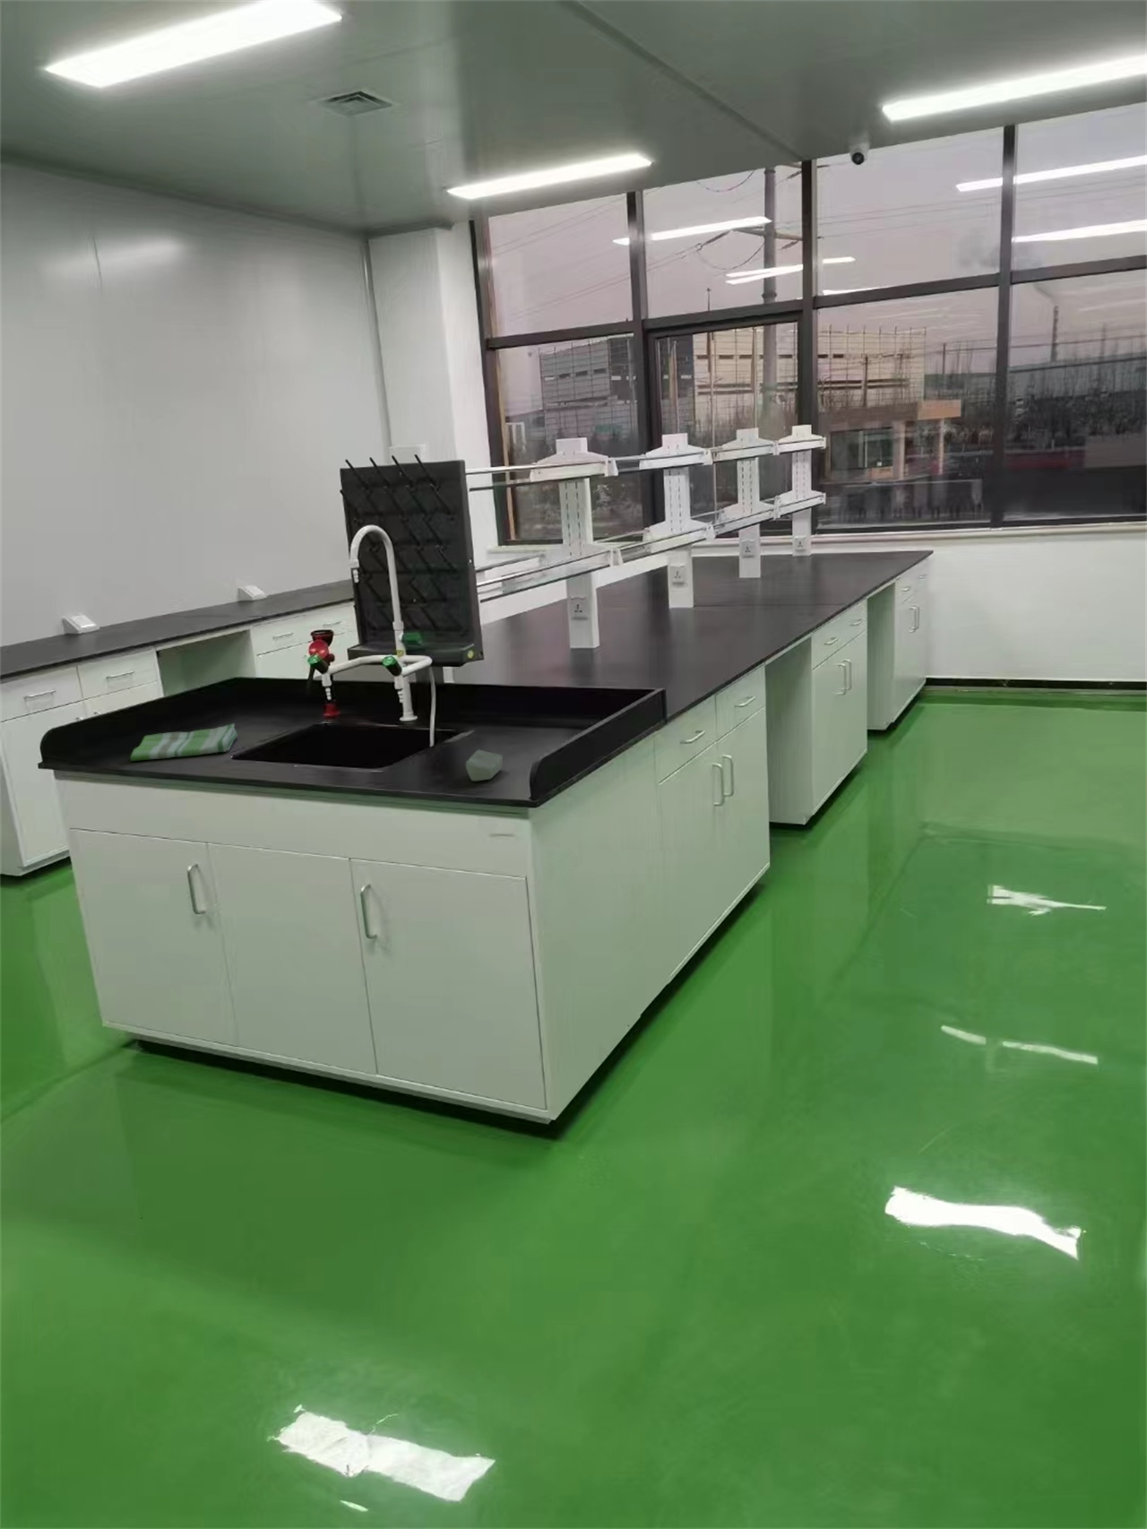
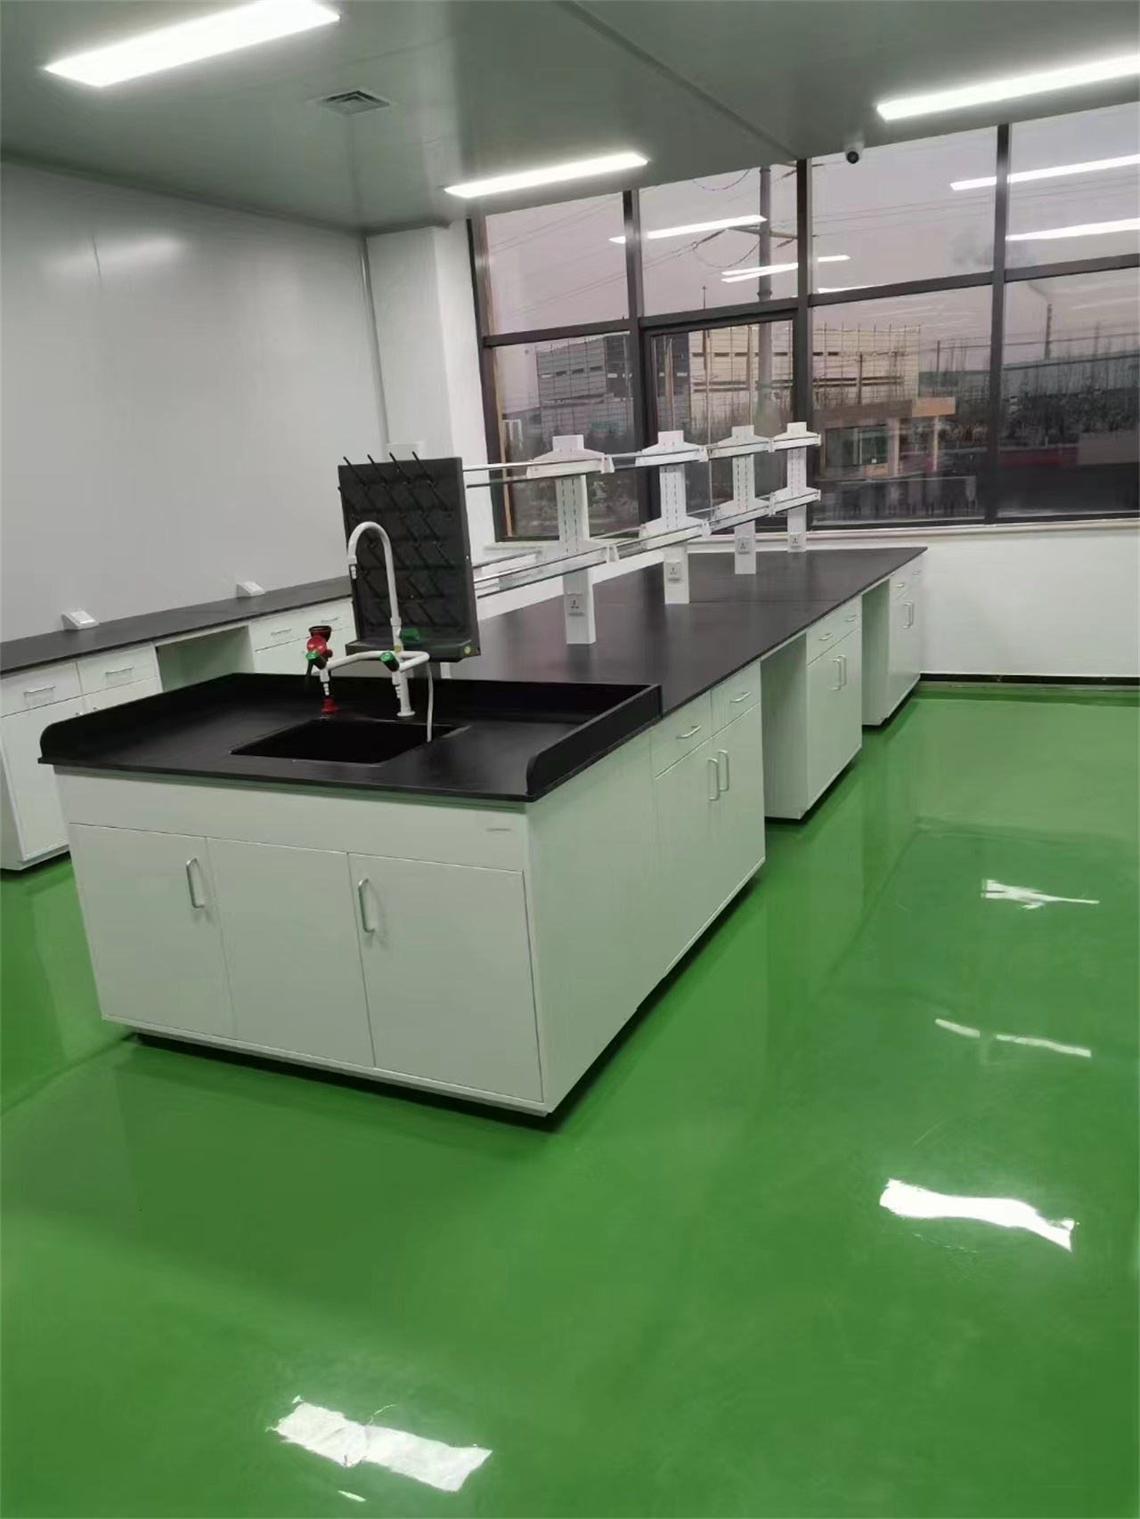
- dish towel (184, 741)
- soap bar (483, 764)
